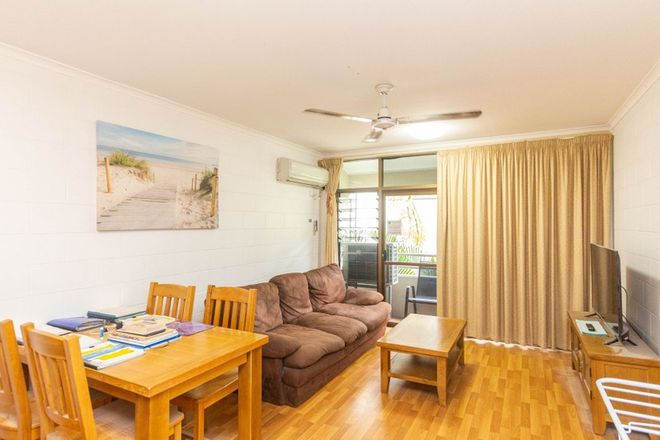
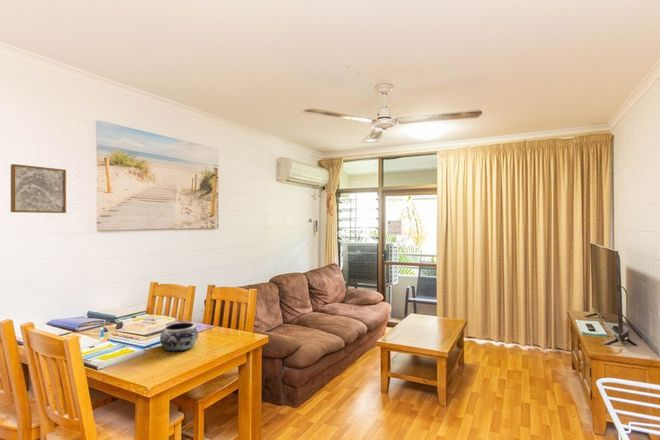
+ decorative bowl (179, 336)
+ wall art (39, 189)
